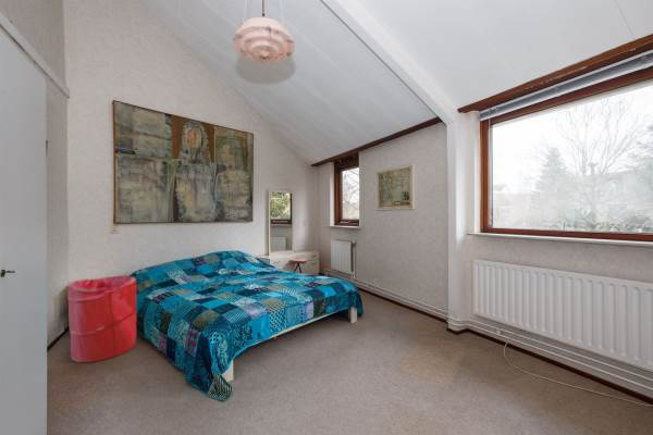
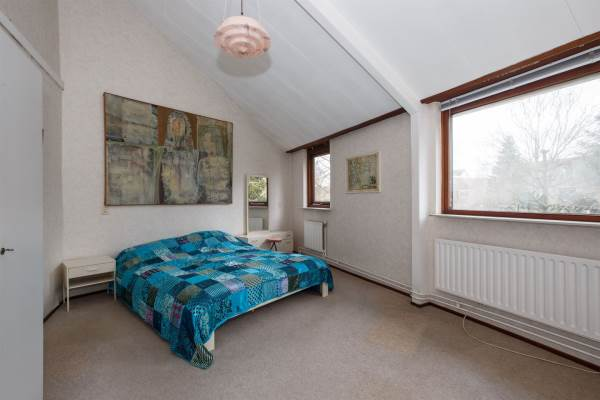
- laundry hamper (104, 314)
